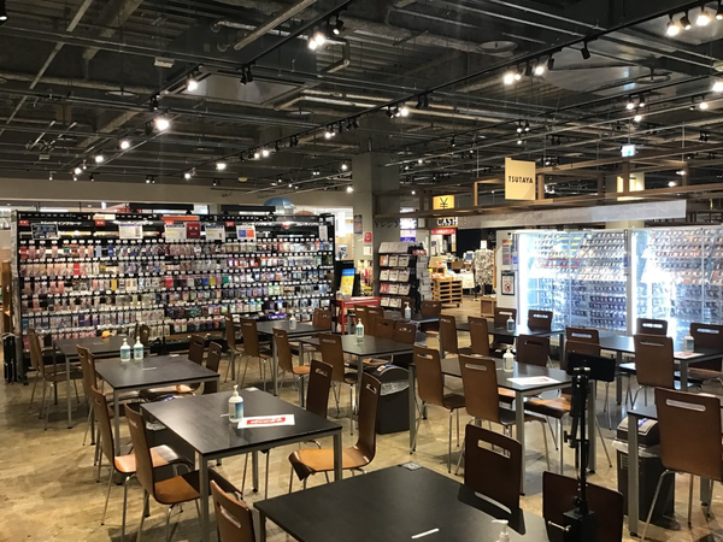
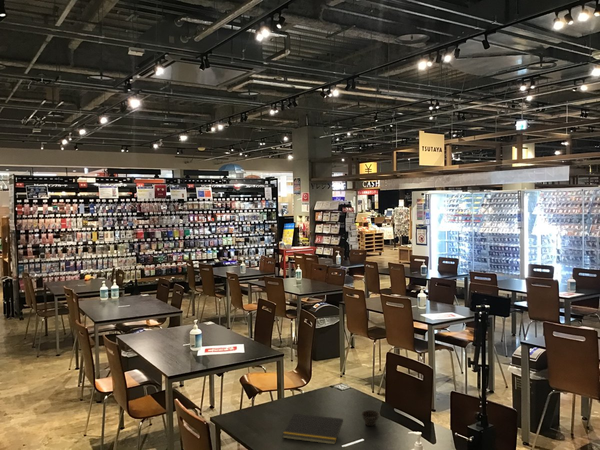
+ notepad (313, 428)
+ cup (371, 418)
